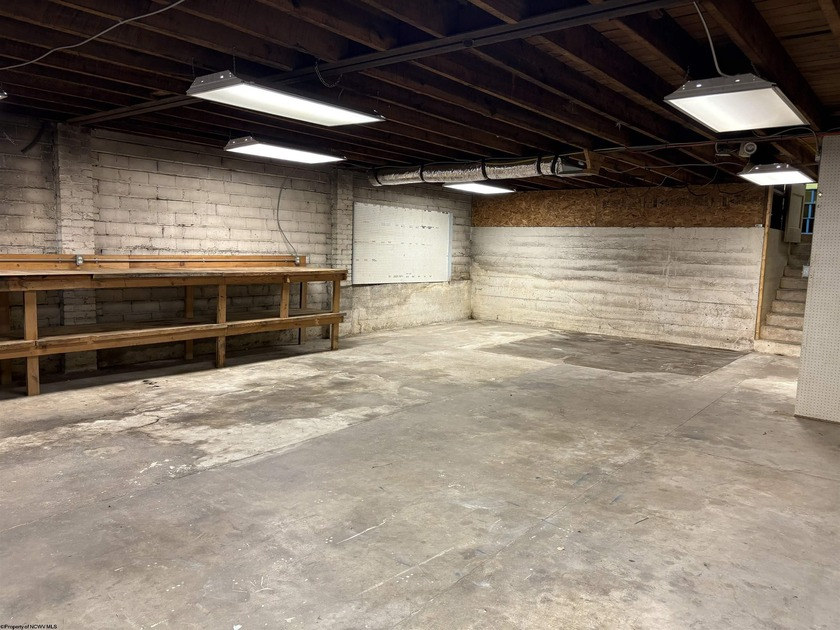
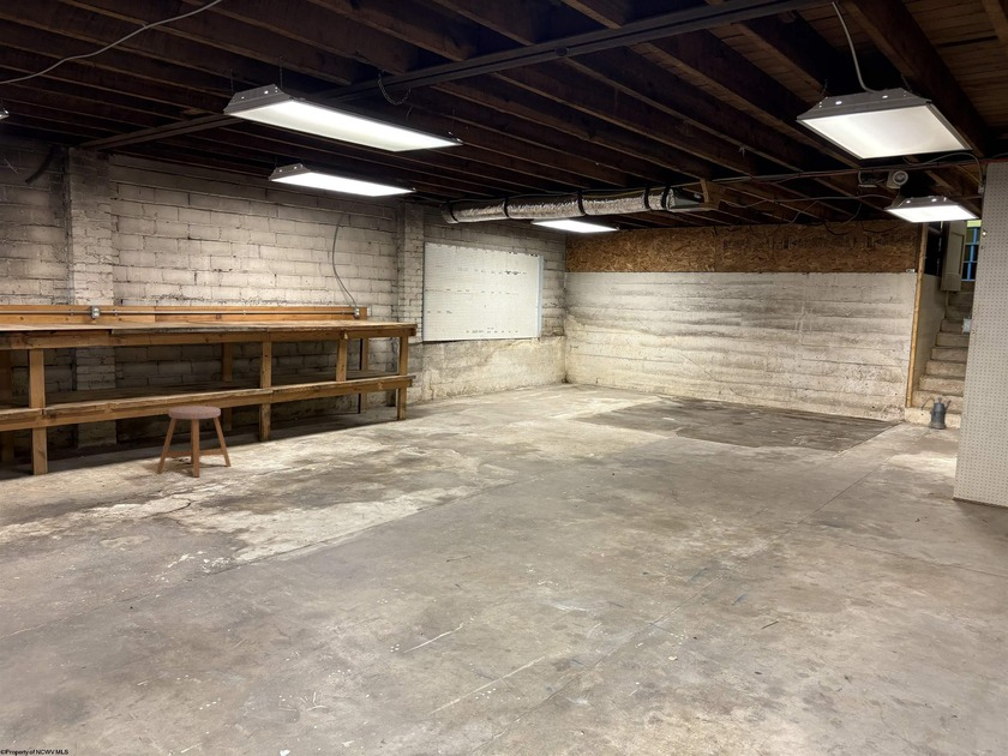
+ watering can (935, 412)
+ stool (194, 439)
